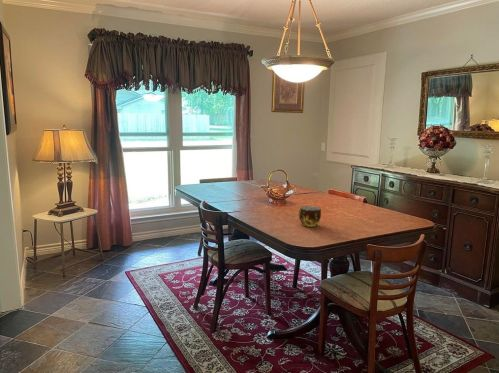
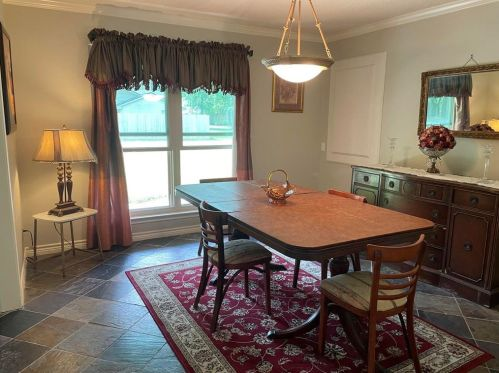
- cup (310, 216)
